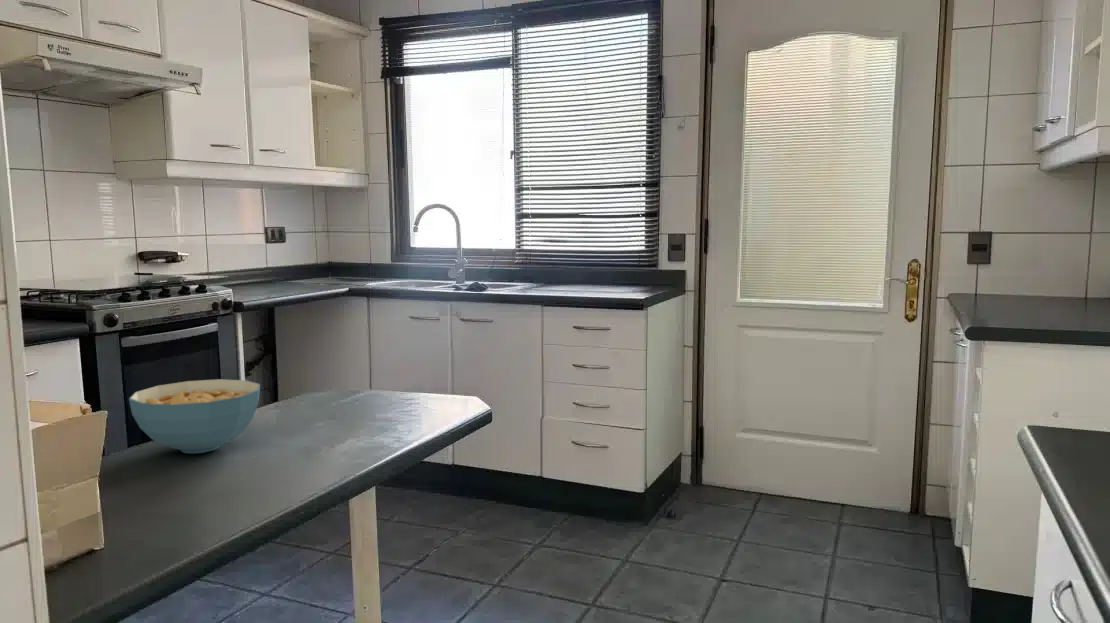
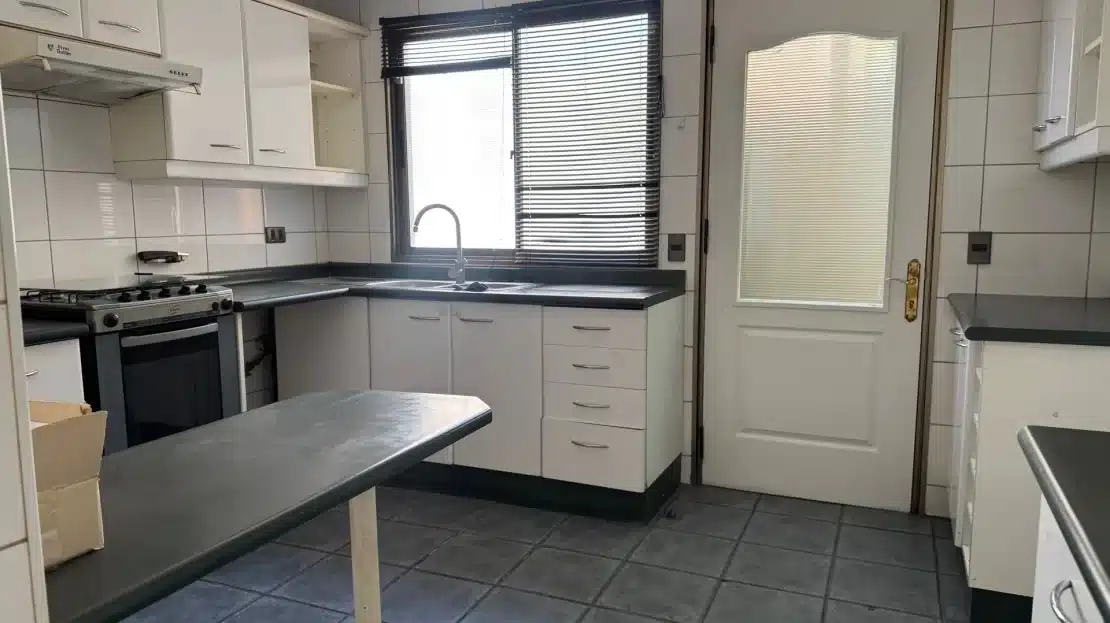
- cereal bowl (198, 419)
